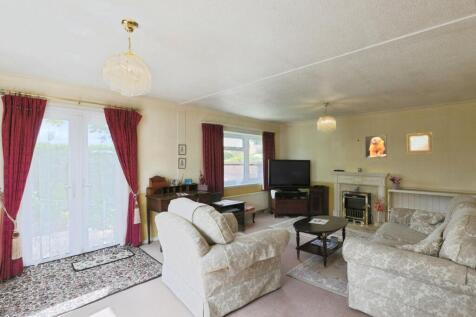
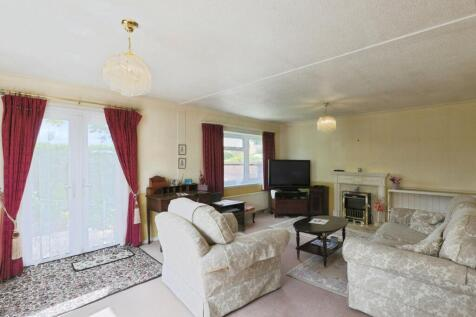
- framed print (375, 146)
- home mirror (419, 143)
